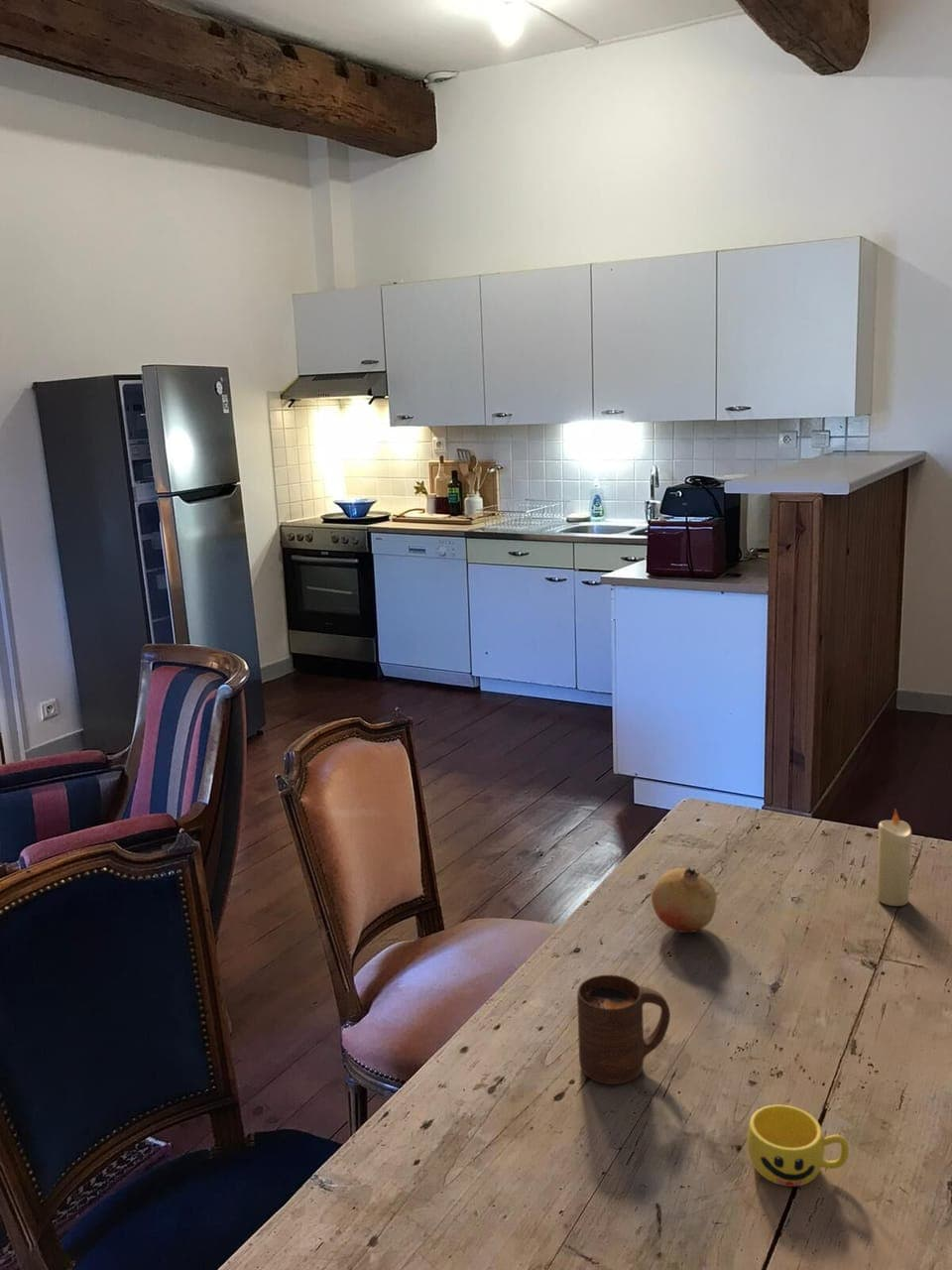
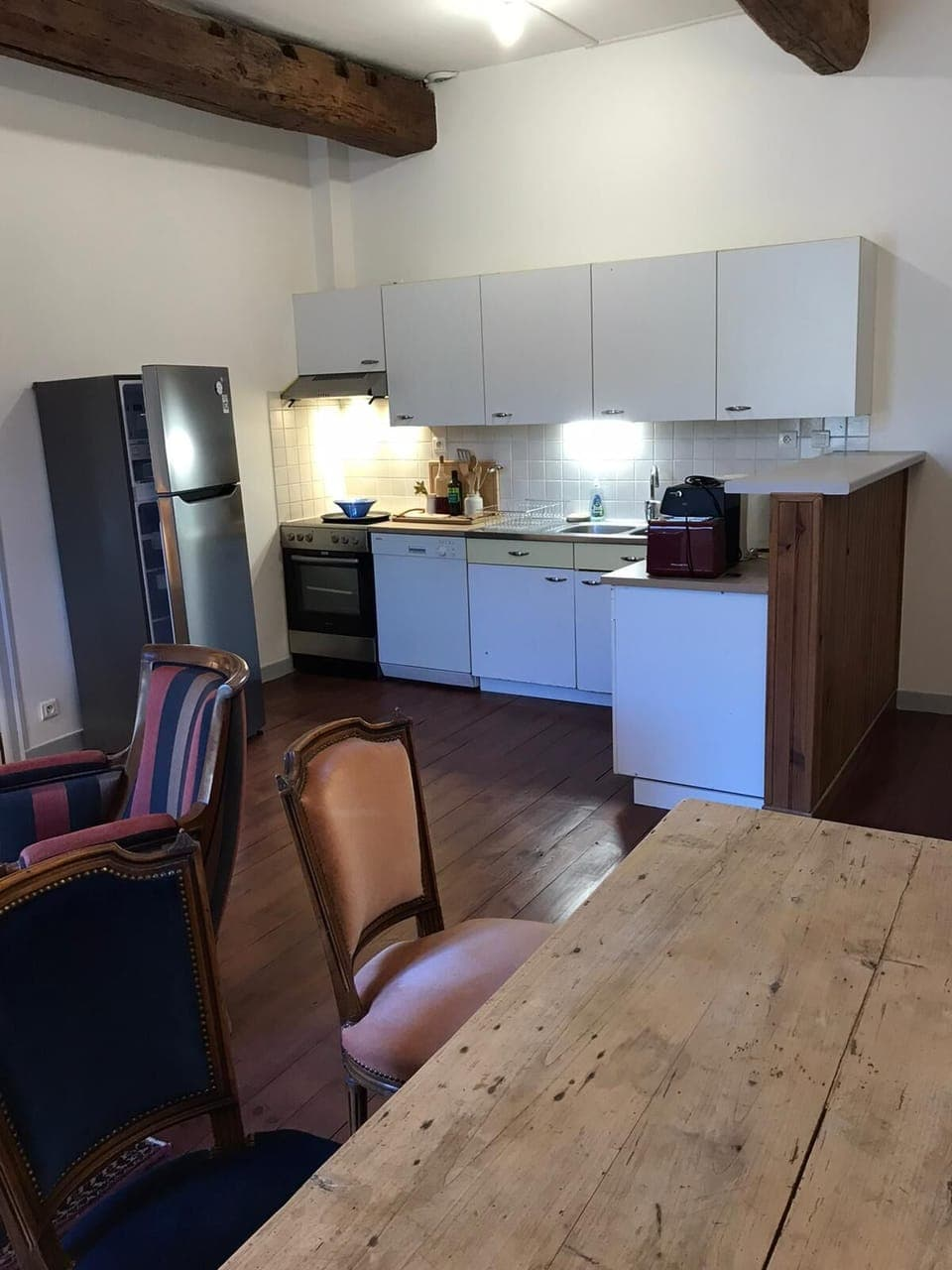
- fruit (684, 896)
- cup (619, 1026)
- candle (894, 854)
- cup (796, 1148)
